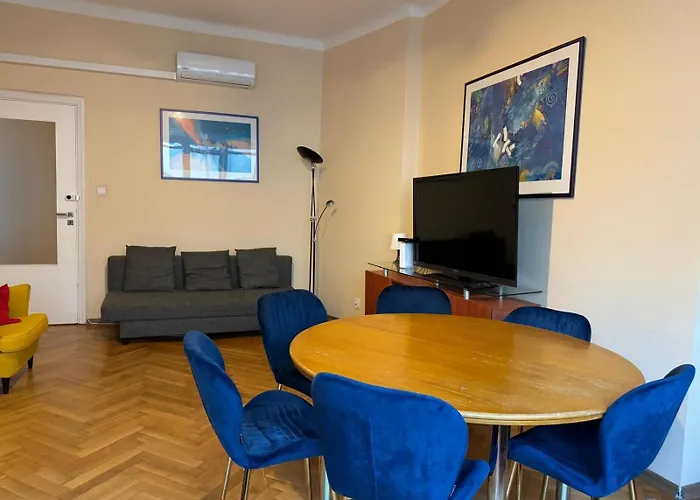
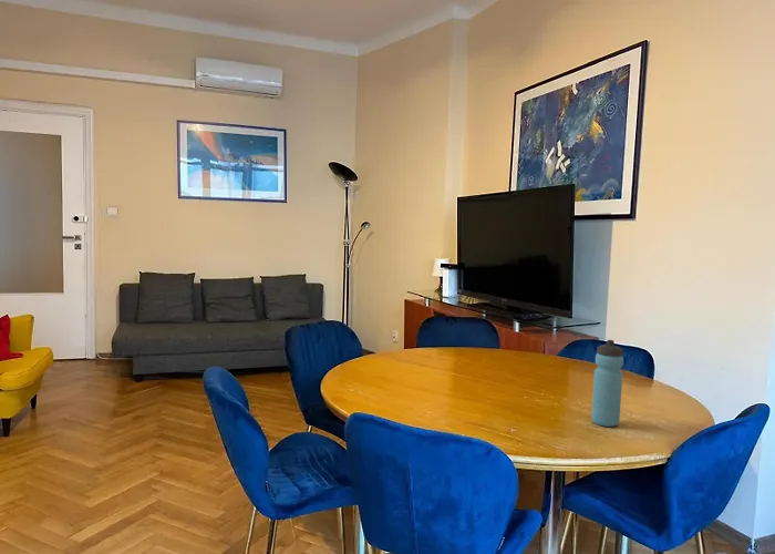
+ water bottle (607, 381)
